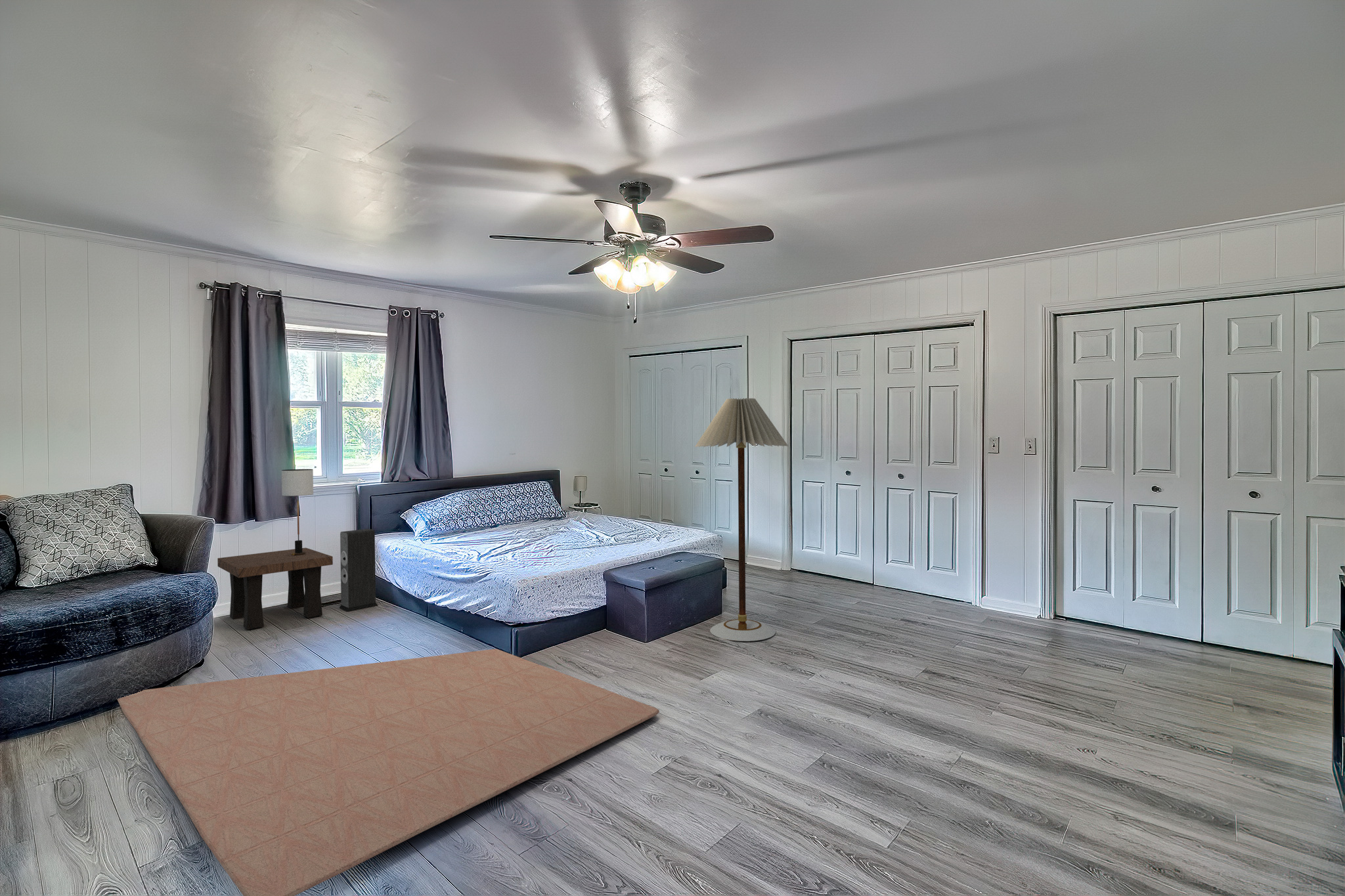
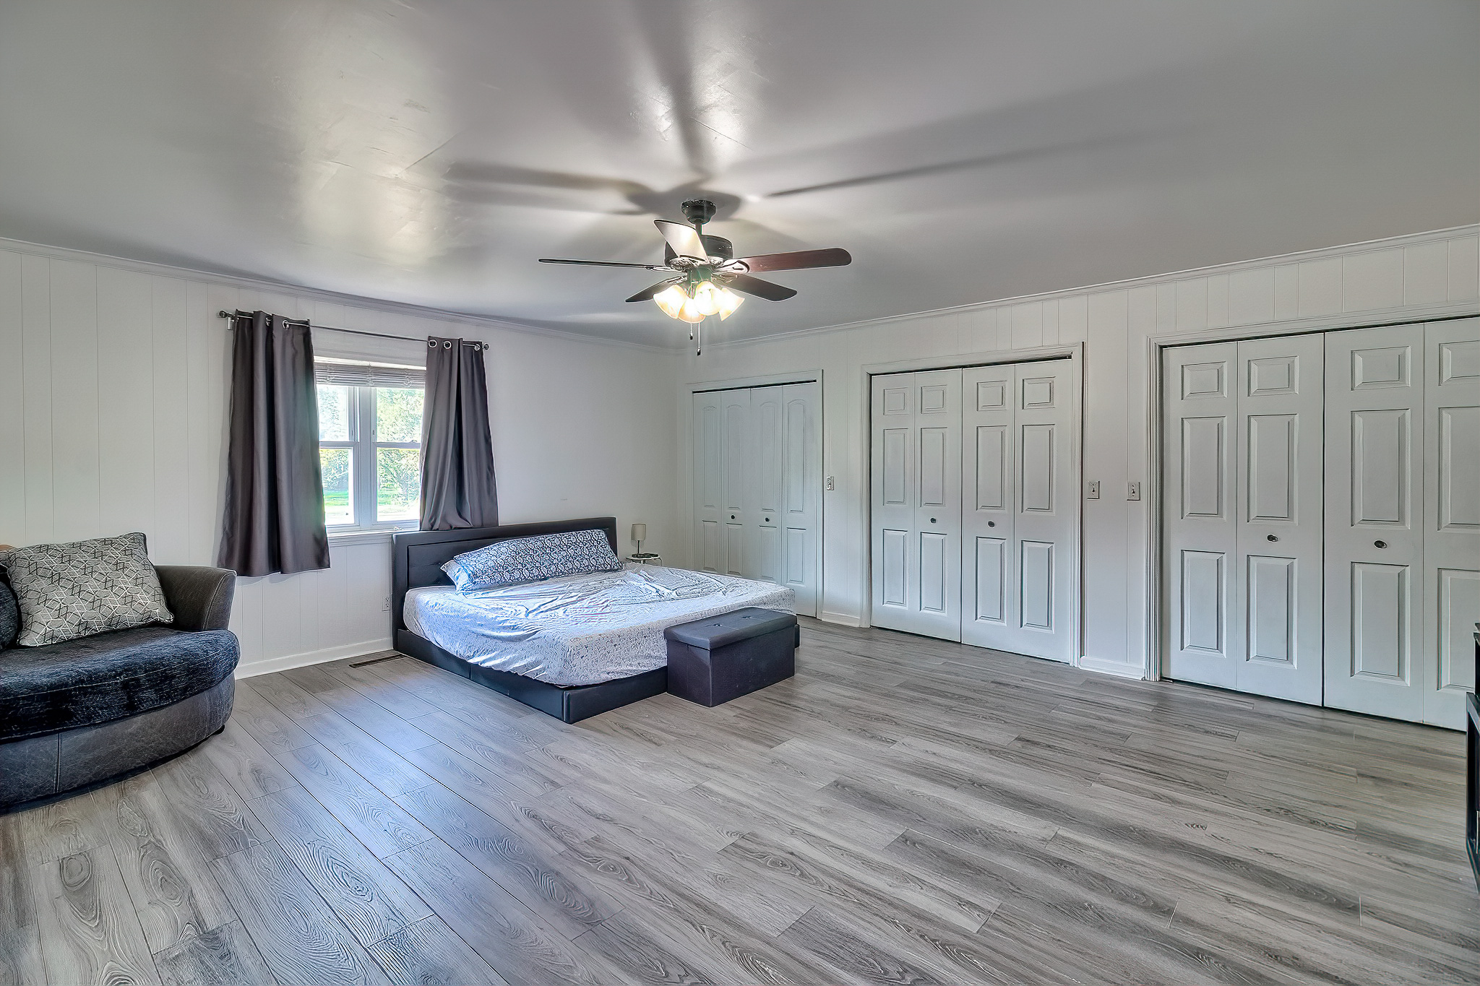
- side table (288, 586)
- speaker (358, 568)
- floor lamp (741, 515)
- rug (368, 697)
- table lamp (298, 511)
